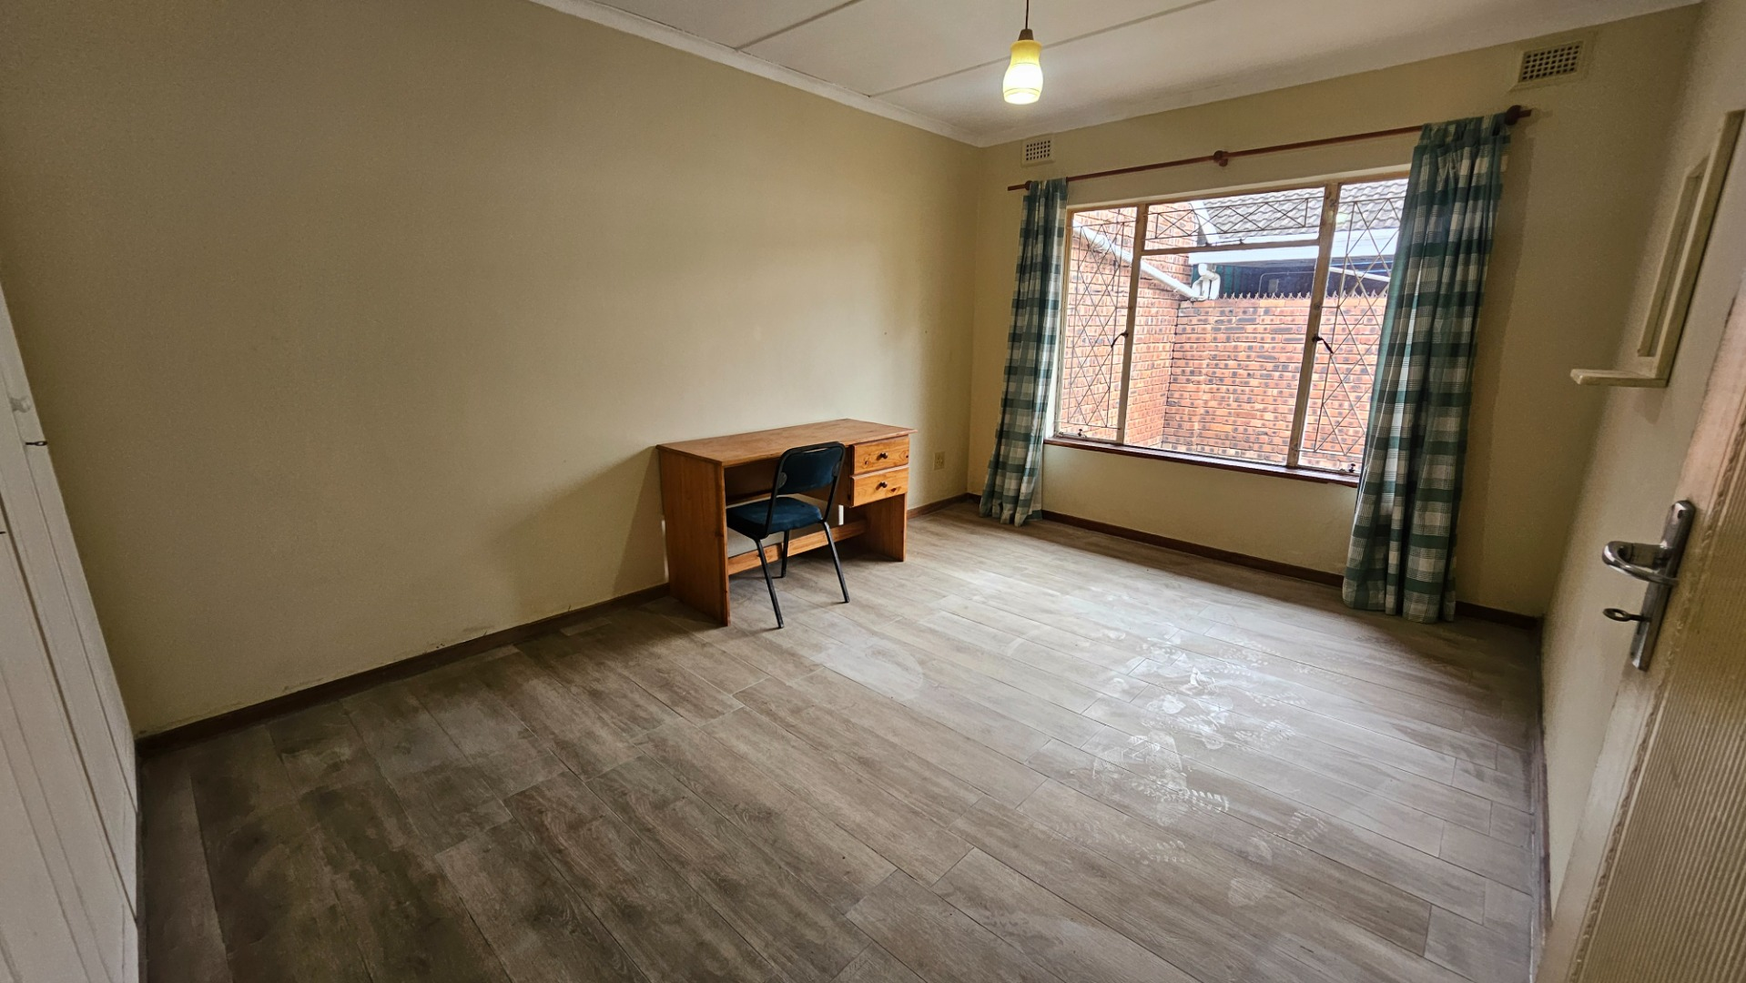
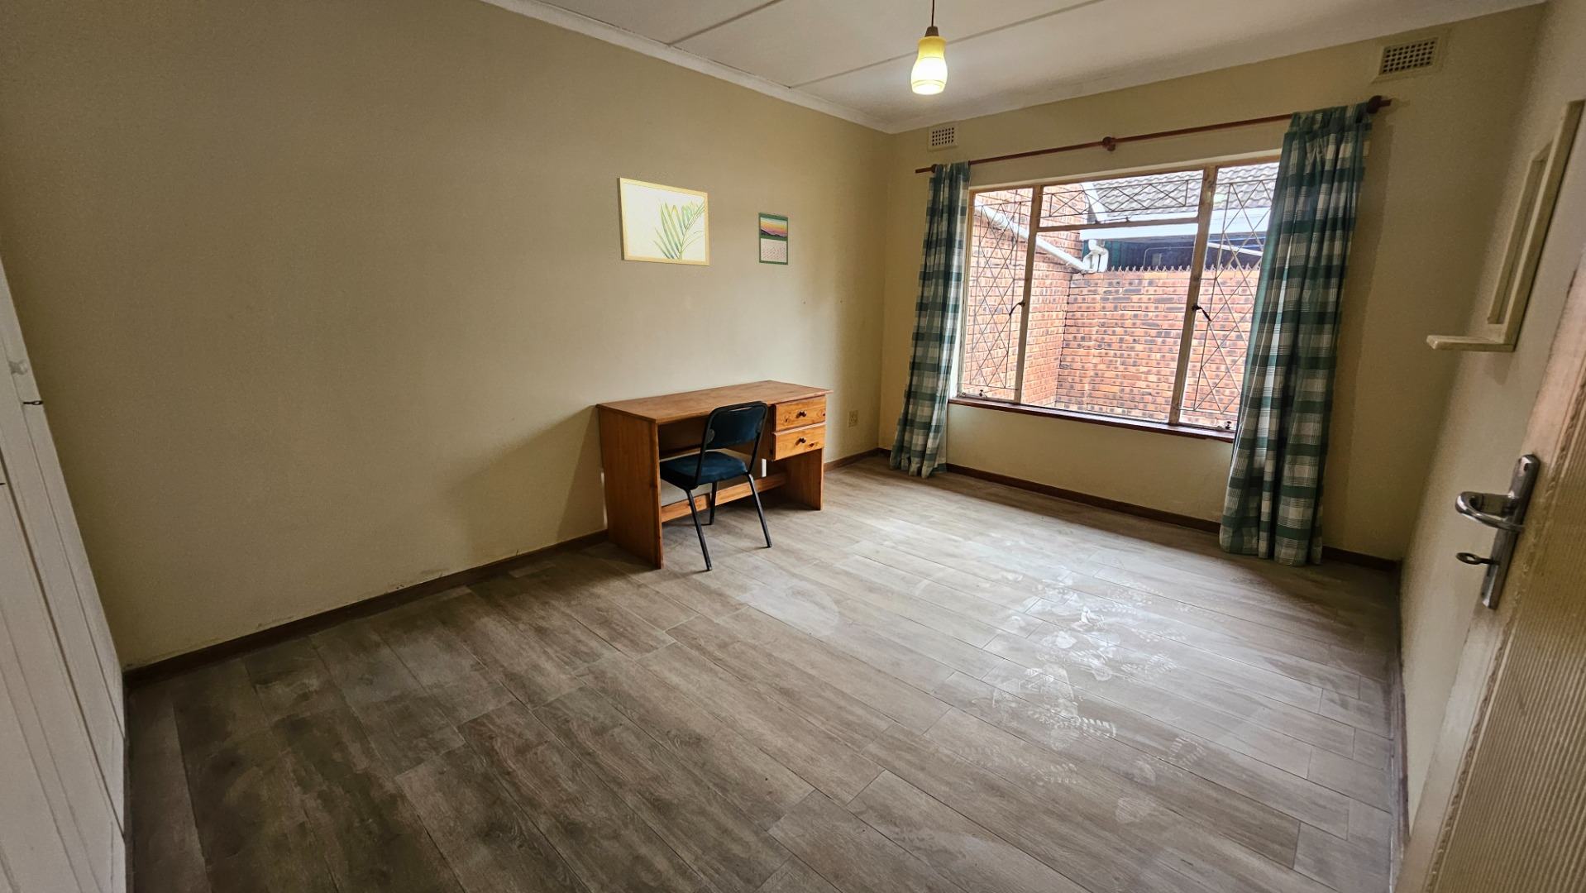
+ calendar (773, 238)
+ wall art (666, 225)
